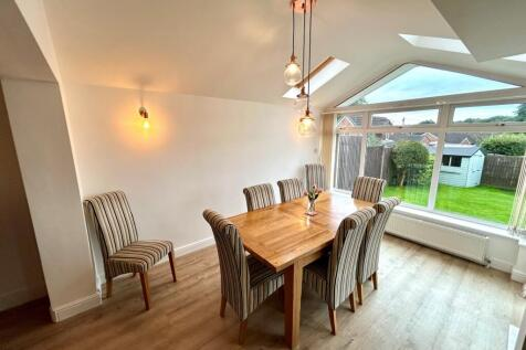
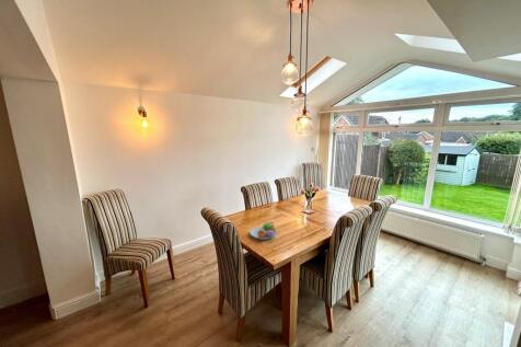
+ fruit bowl (264, 229)
